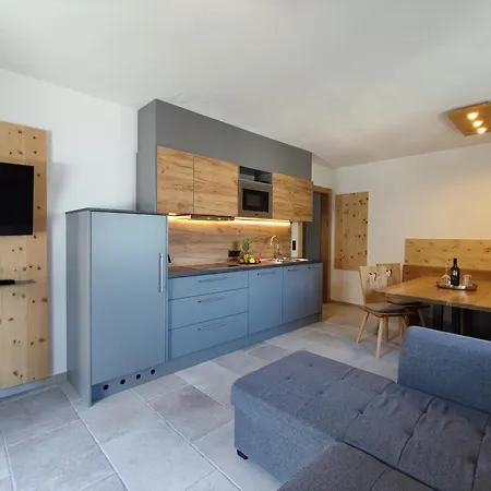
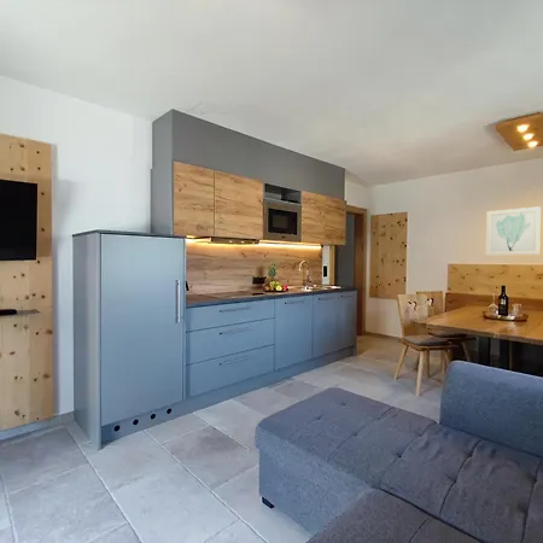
+ wall art (512, 232)
